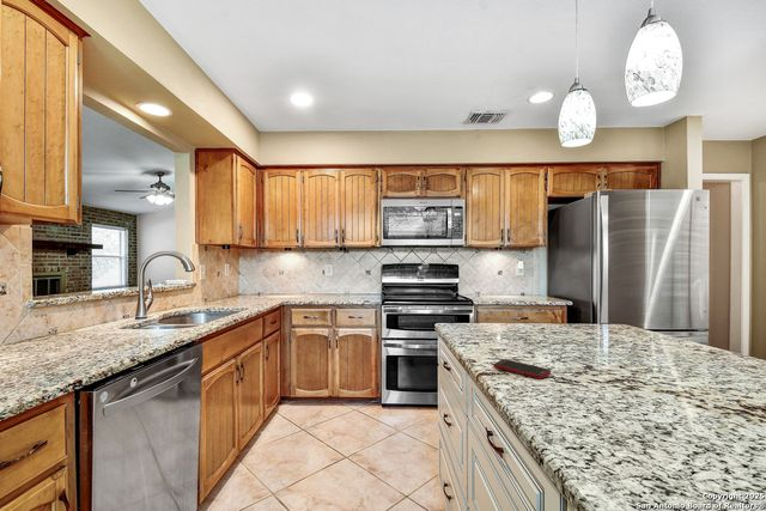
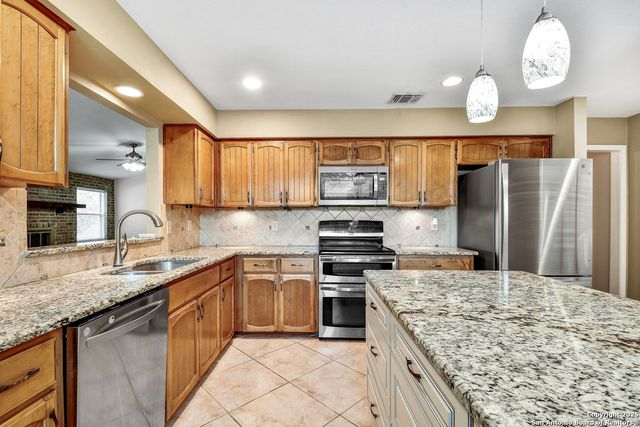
- cell phone (521, 367)
